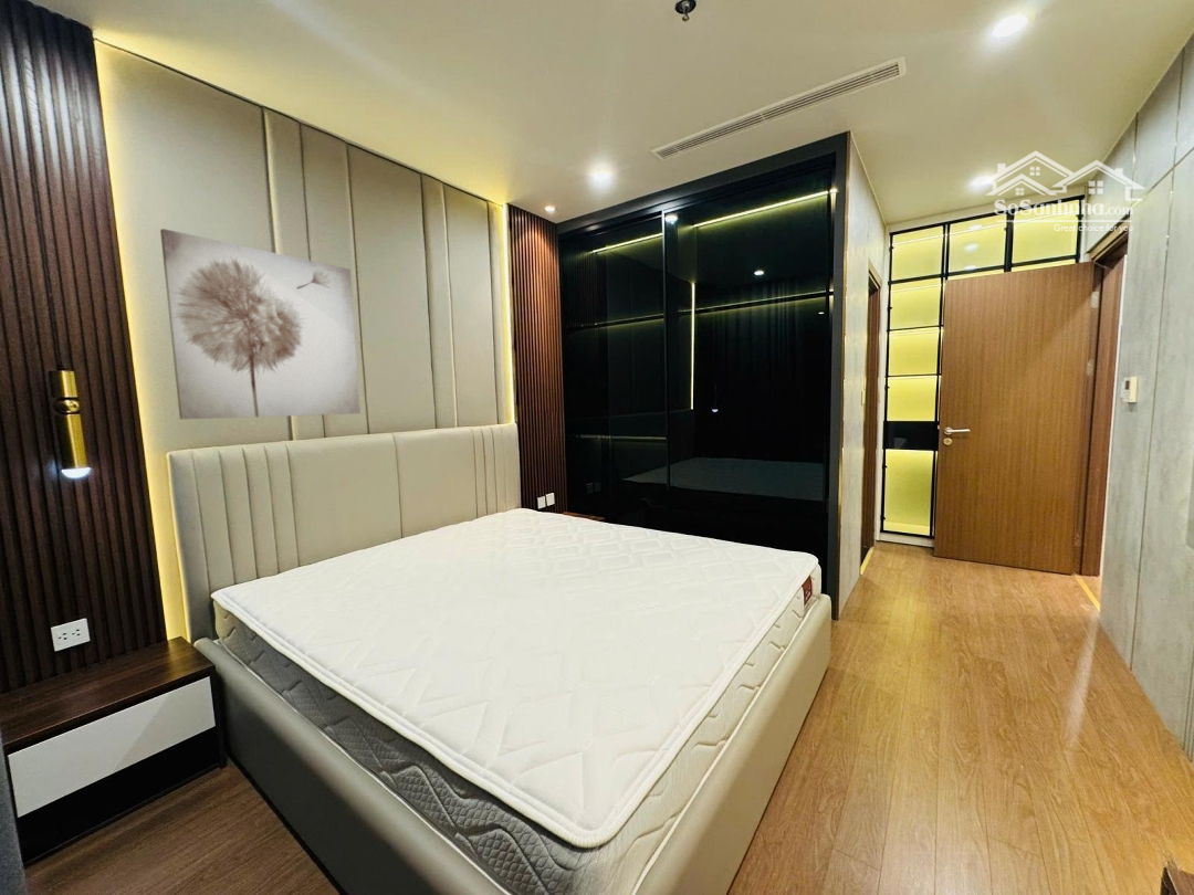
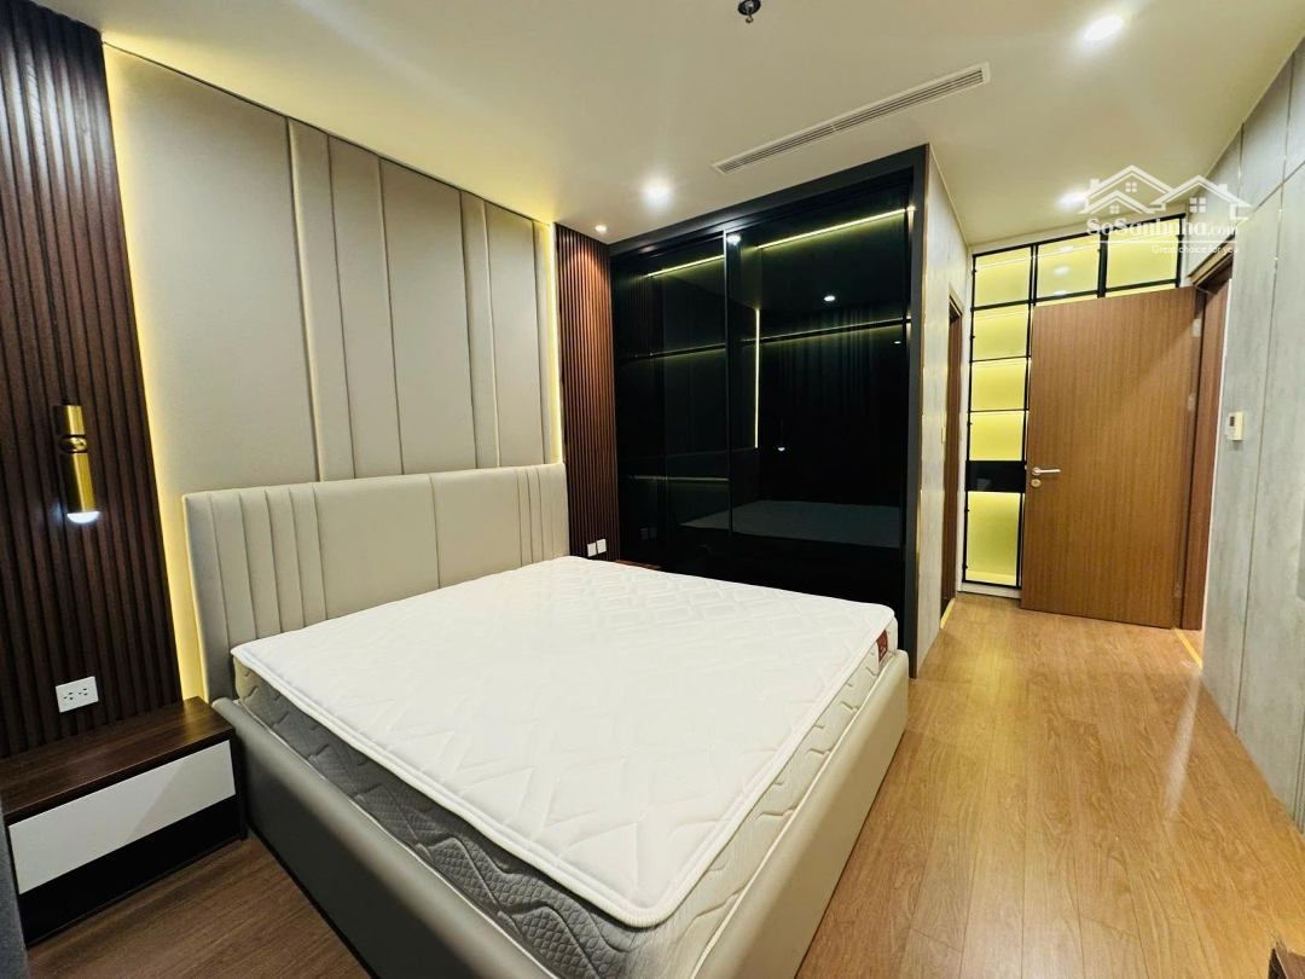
- wall art (274, 335)
